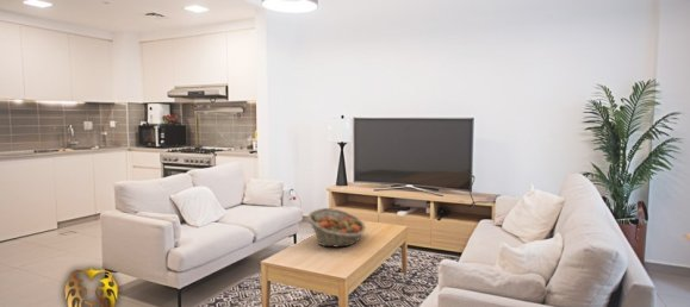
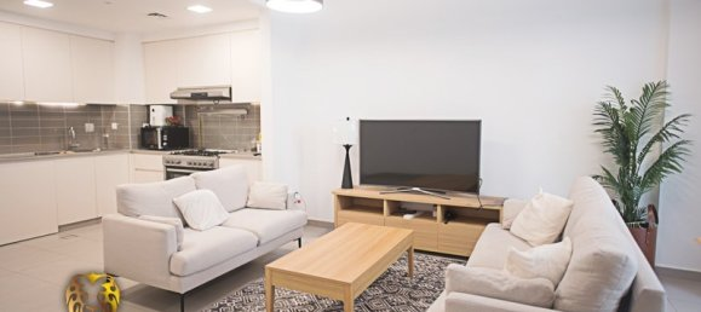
- fruit basket (336, 226)
